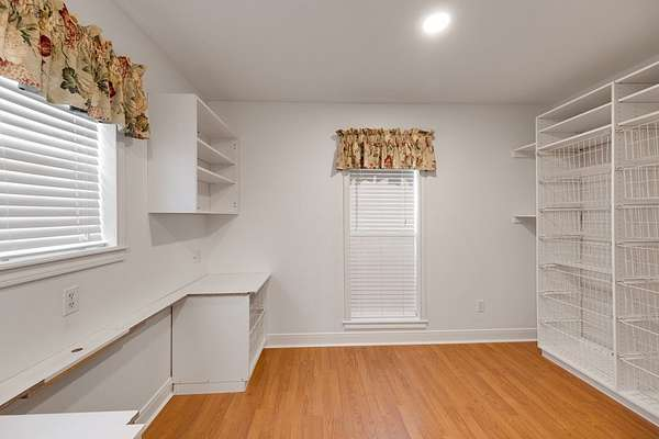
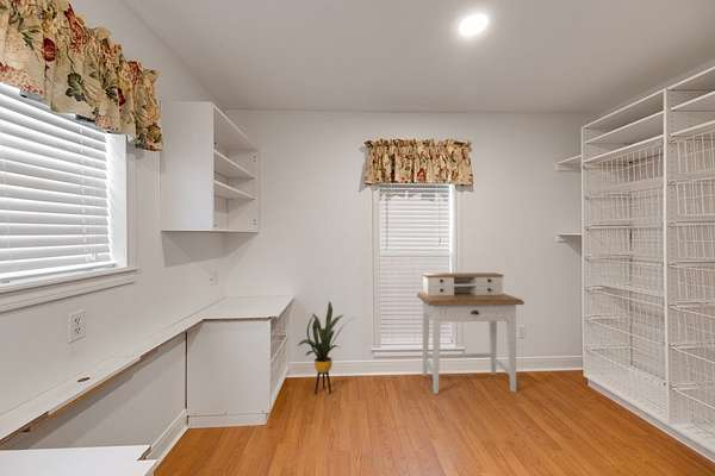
+ house plant (327, 349)
+ desk (466, 320)
